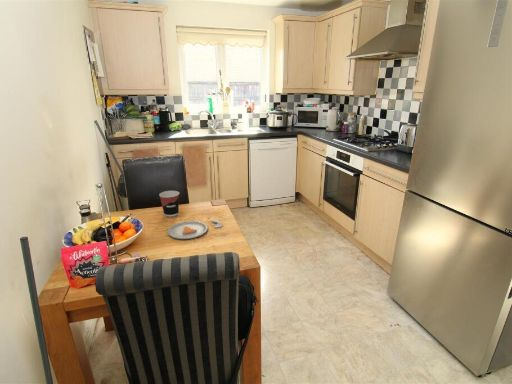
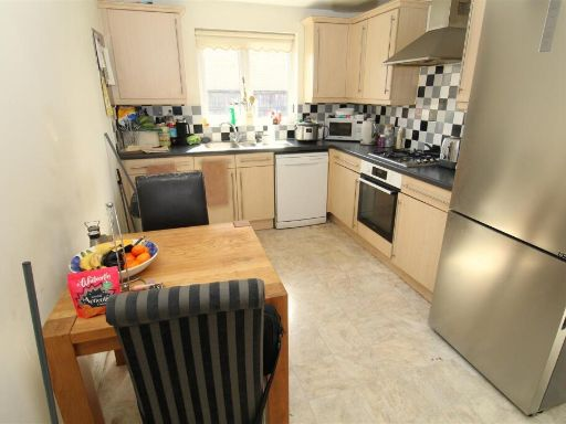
- dinner plate (195, 227)
- cup (170, 203)
